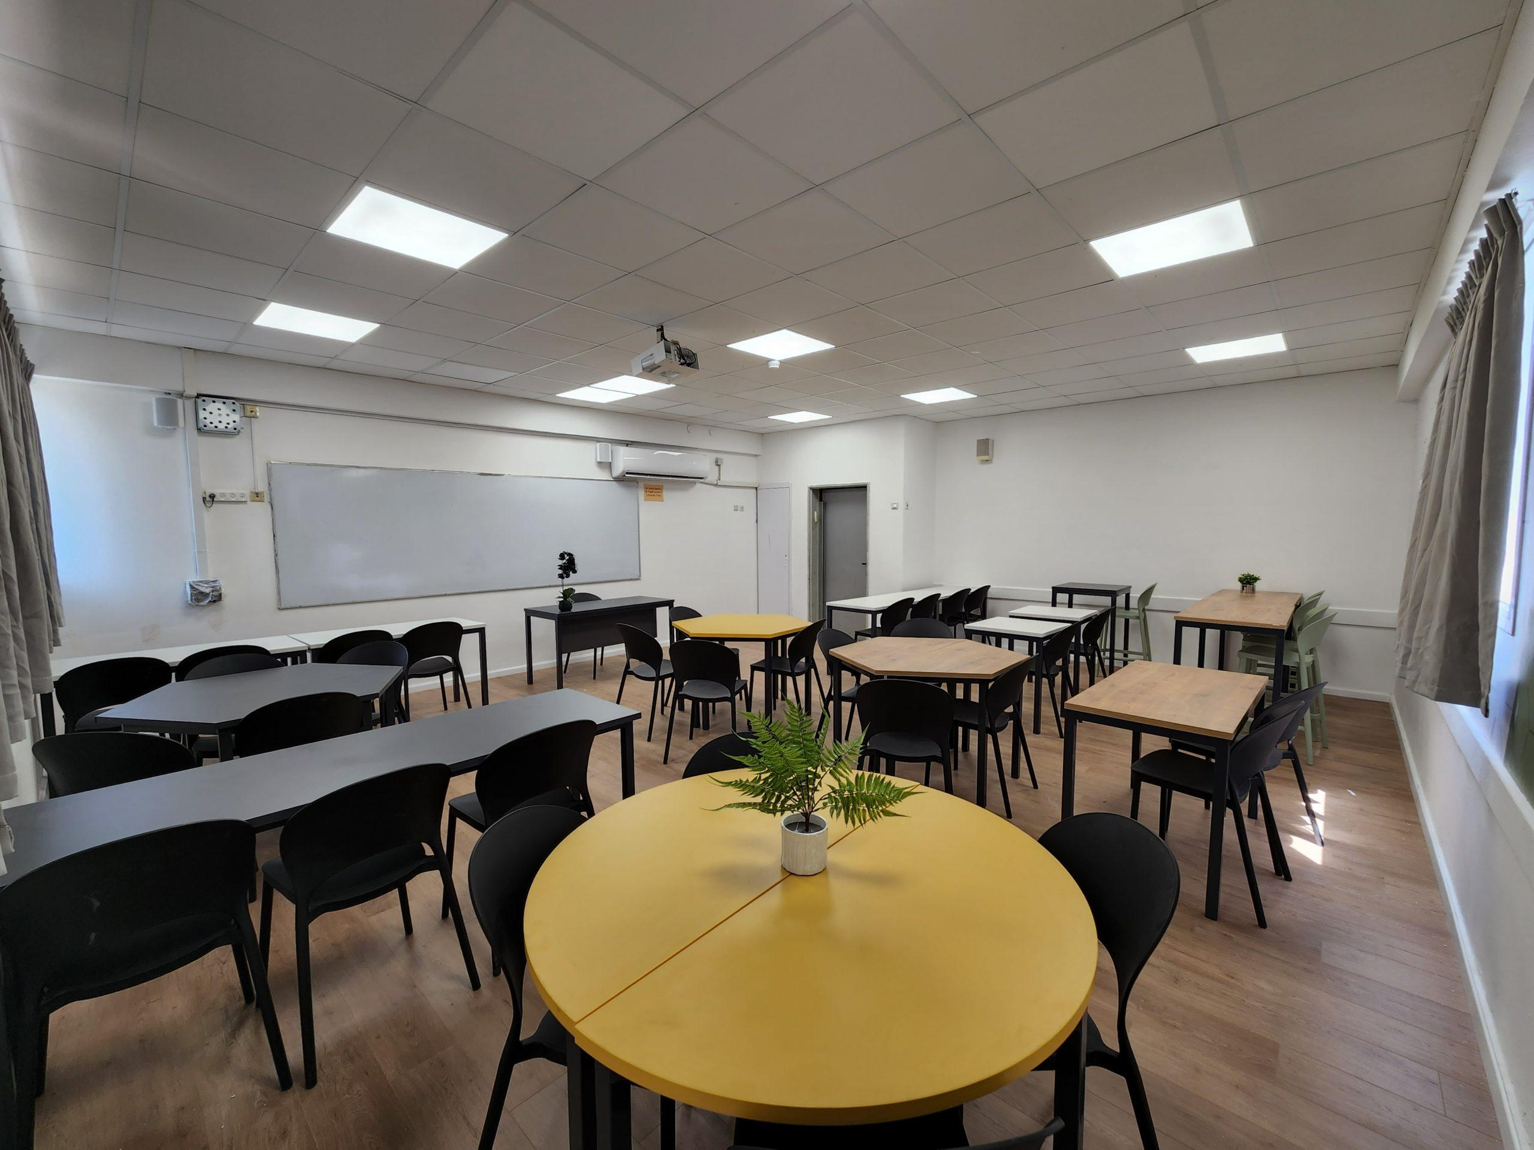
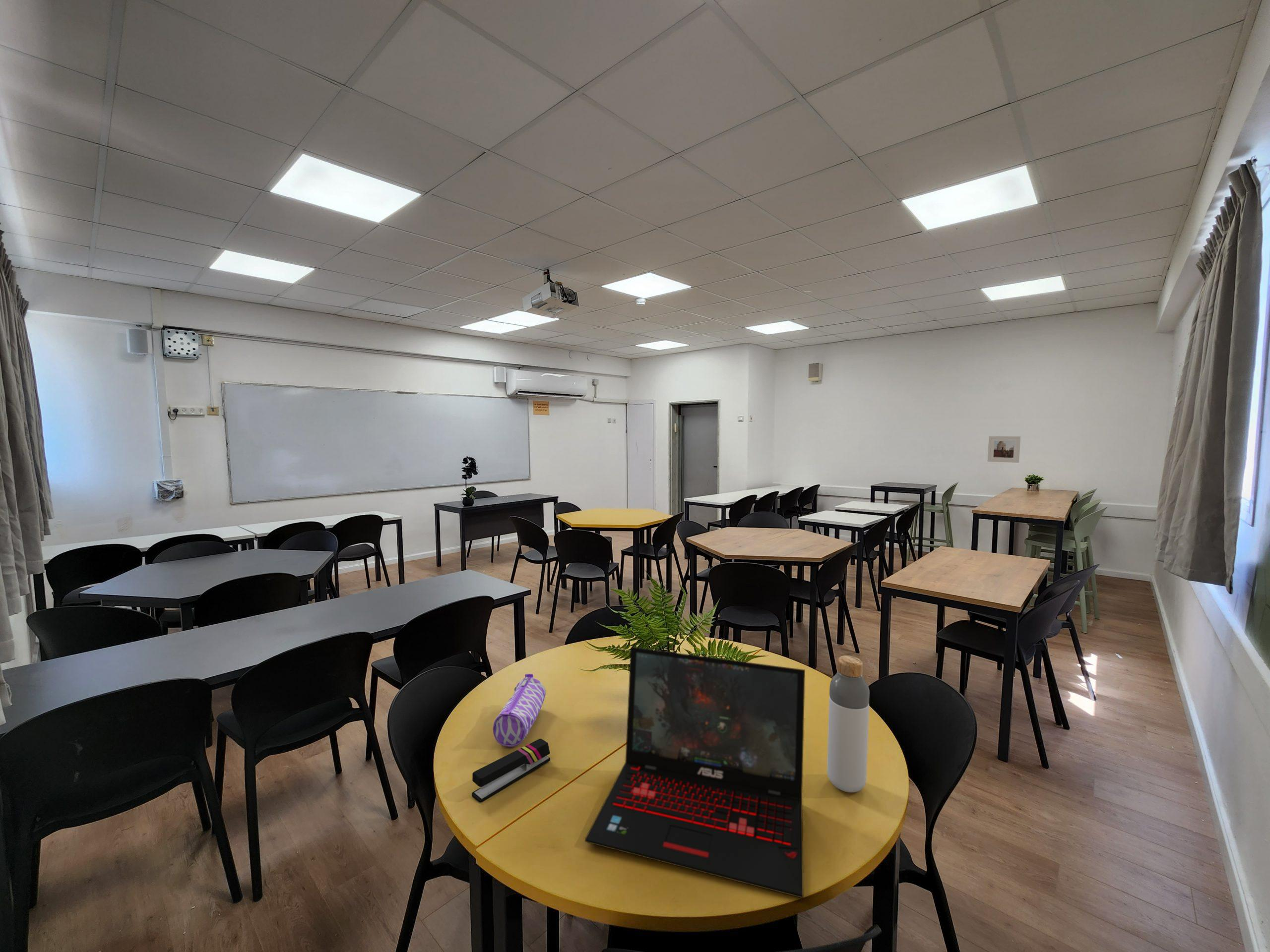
+ bottle (848, 722)
+ pencil case (521, 708)
+ stapler (512, 766)
+ laptop (701, 752)
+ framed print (1004, 449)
